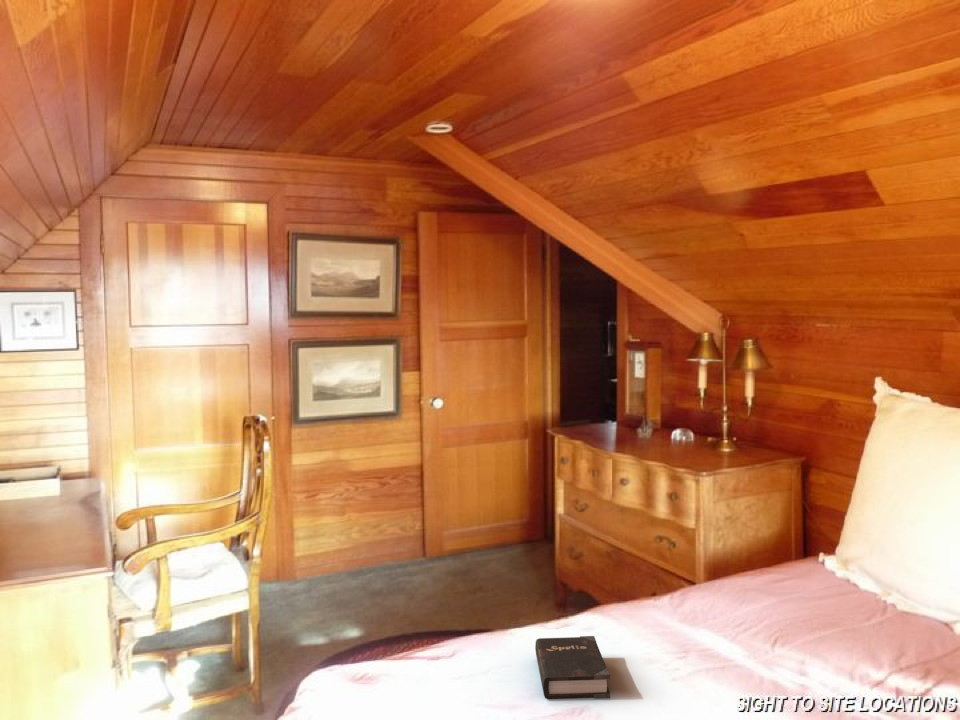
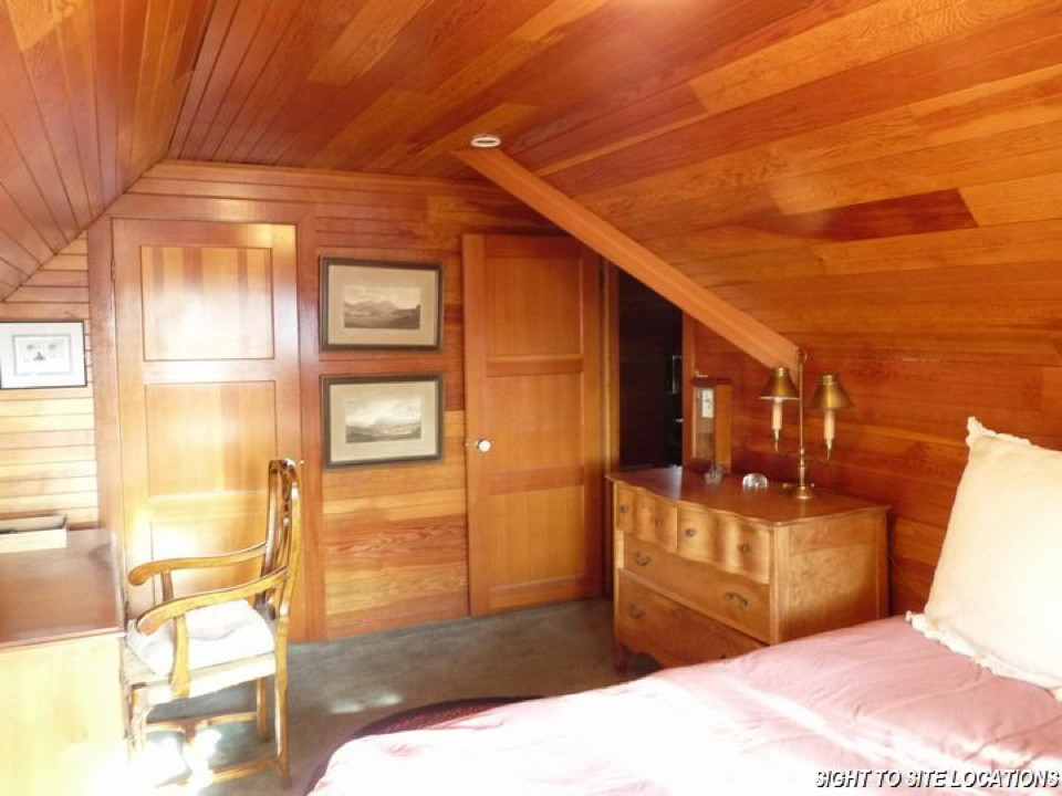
- hardback book (570, 665)
